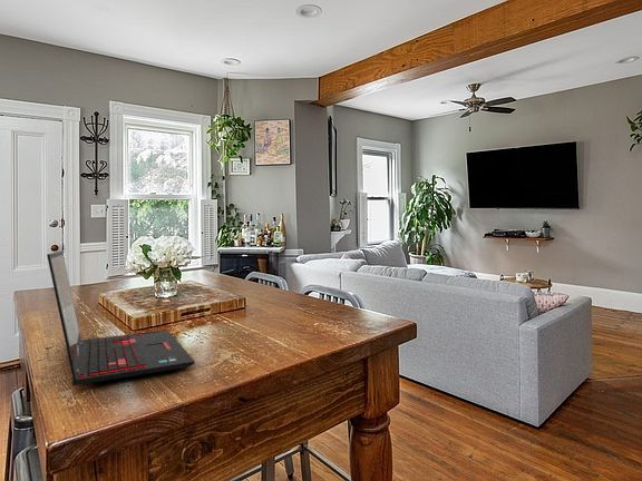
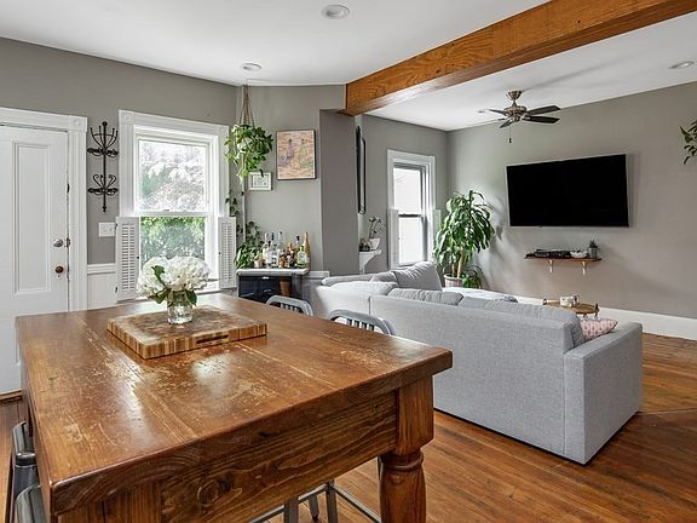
- laptop (128, 334)
